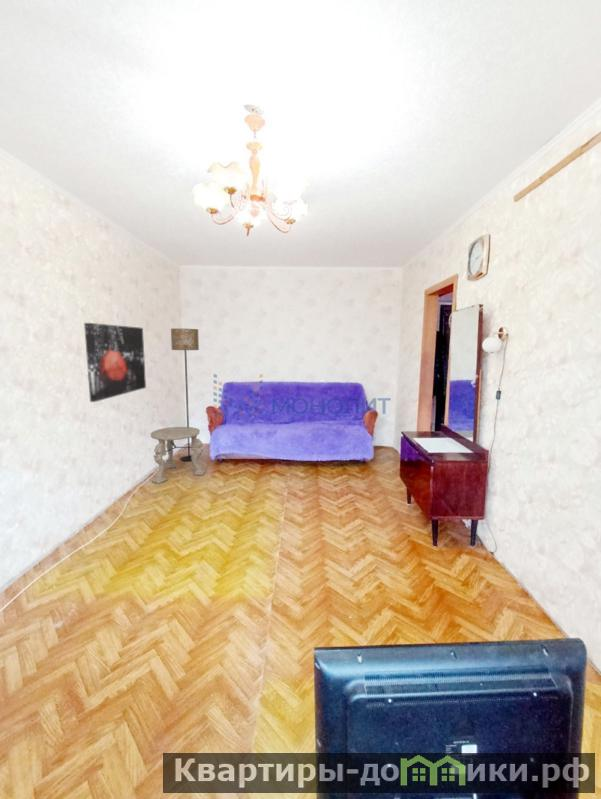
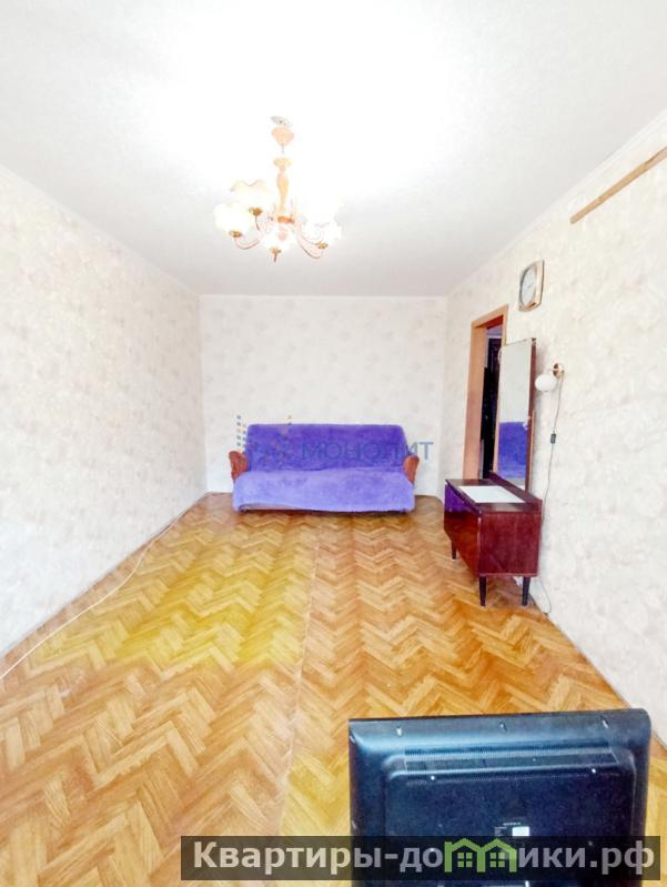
- side table (172, 453)
- floor lamp (186, 395)
- wall art (119, 360)
